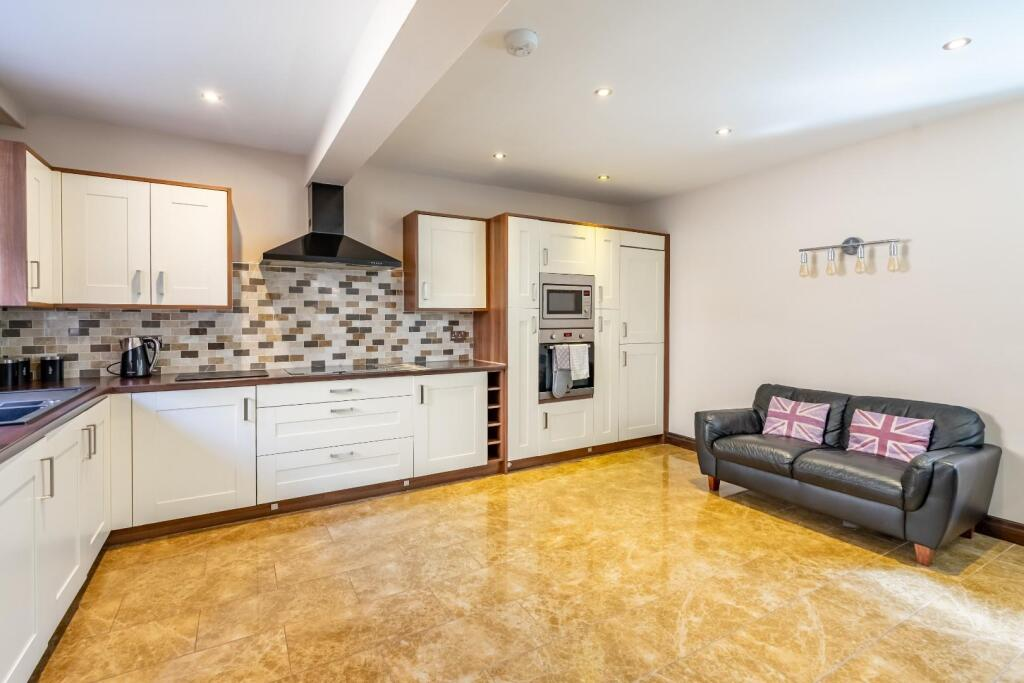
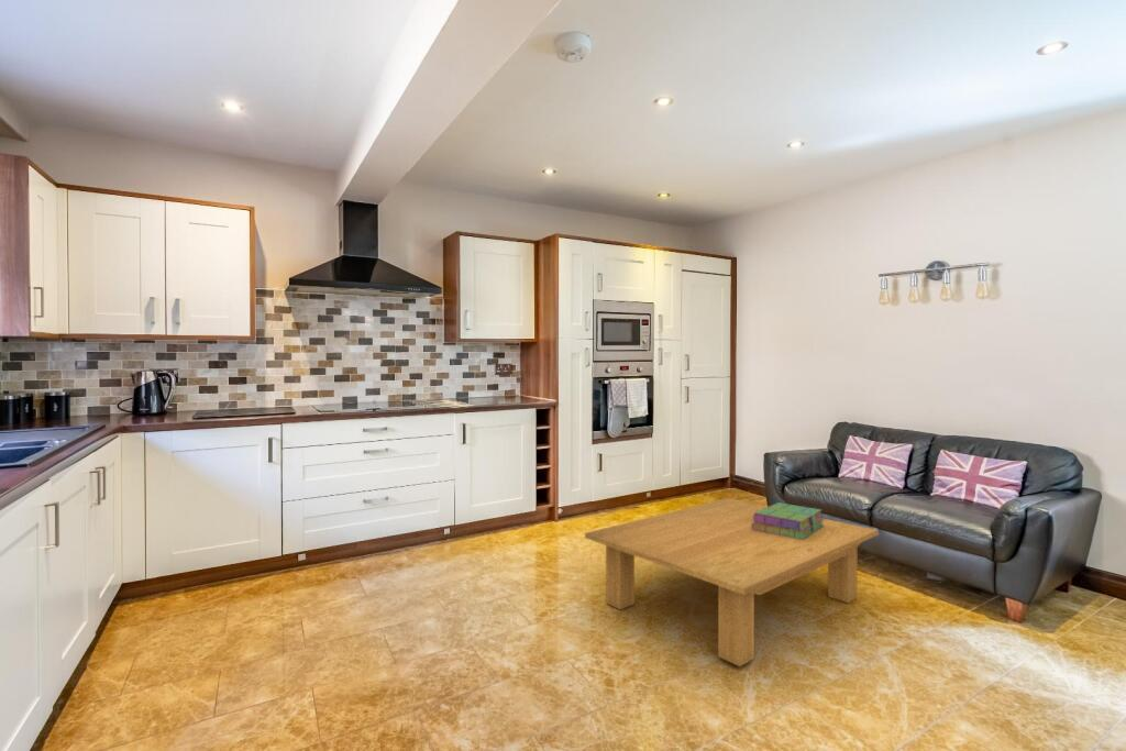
+ stack of books (787, 519)
+ coffee table (732, 565)
